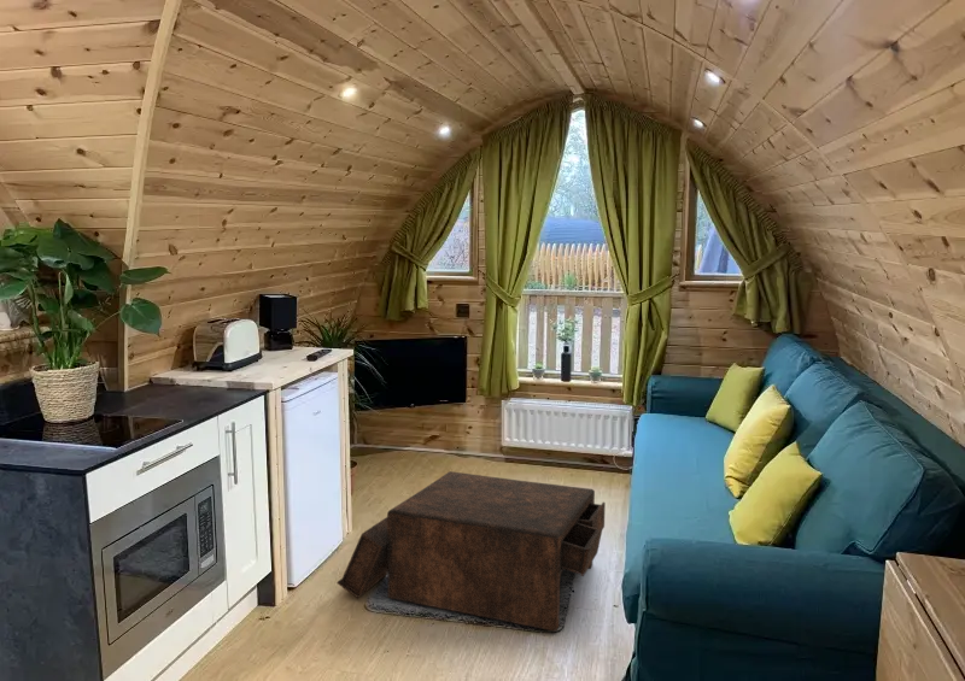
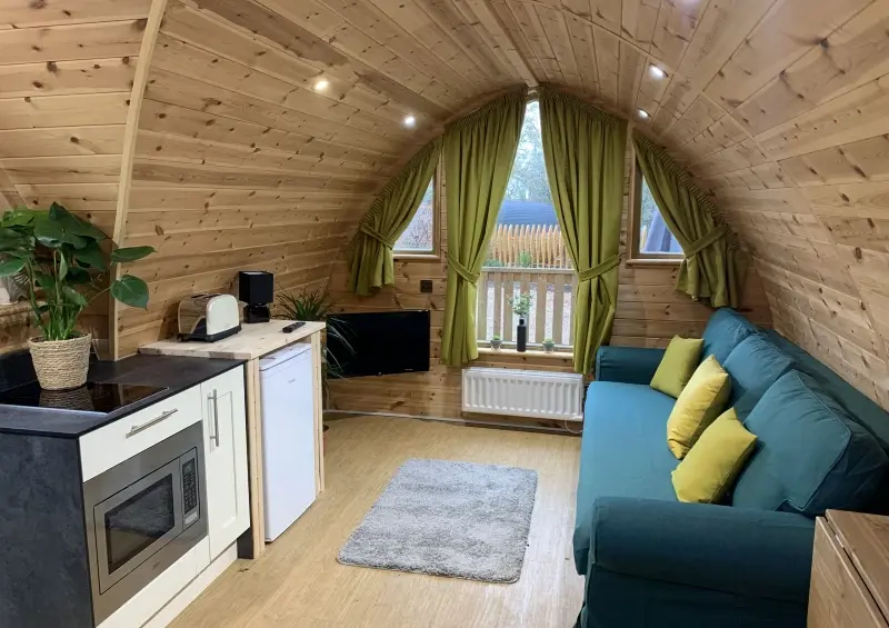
- coffee table (481, 540)
